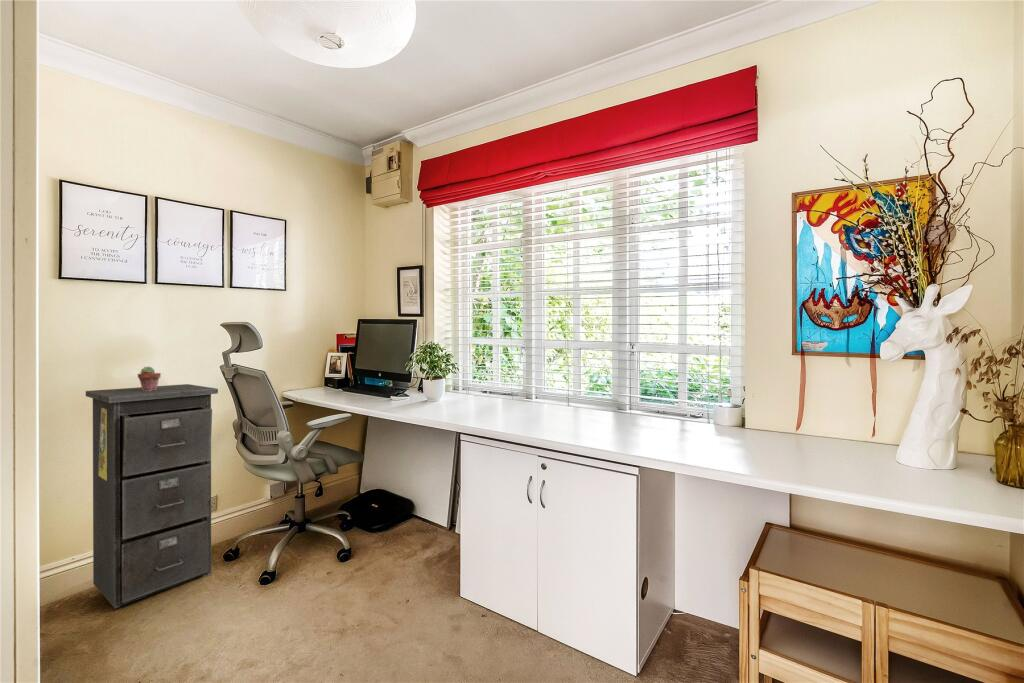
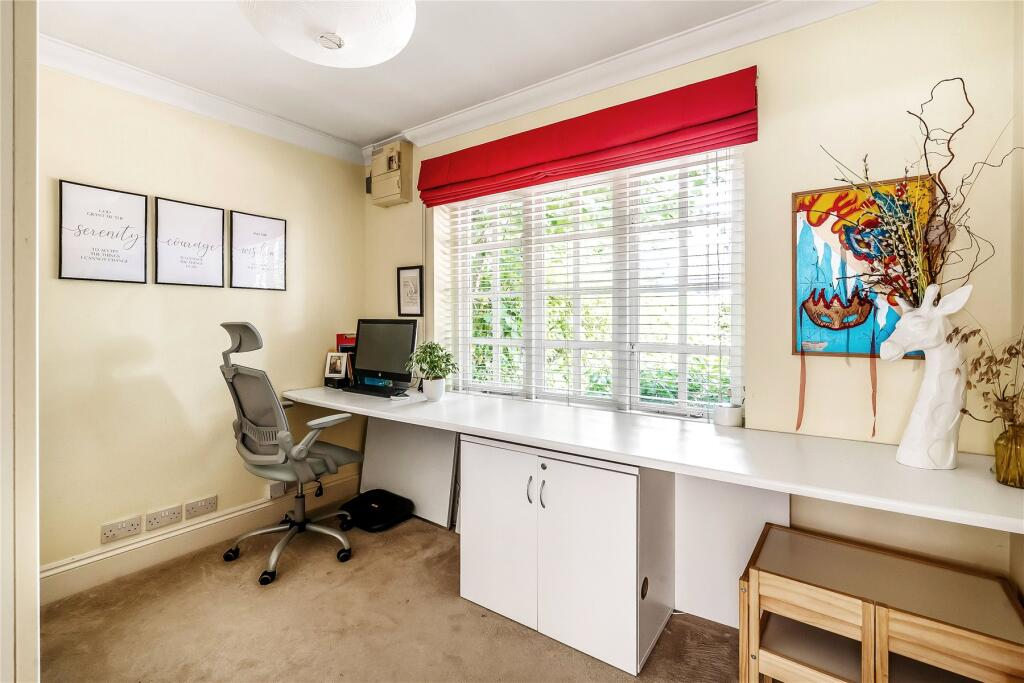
- potted succulent (149, 377)
- filing cabinet (156, 485)
